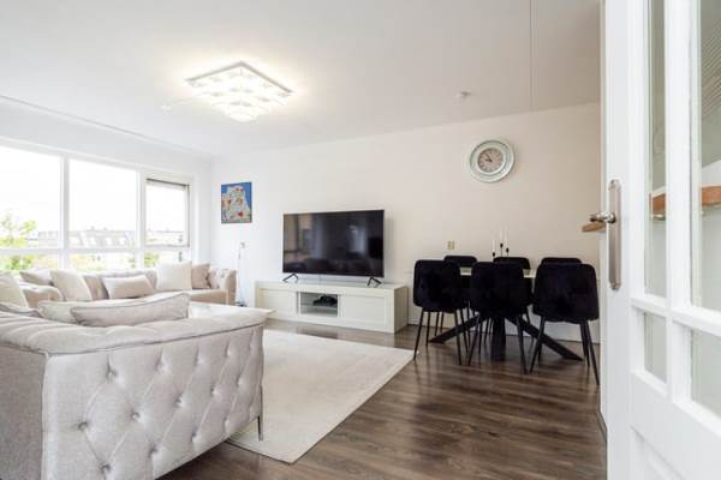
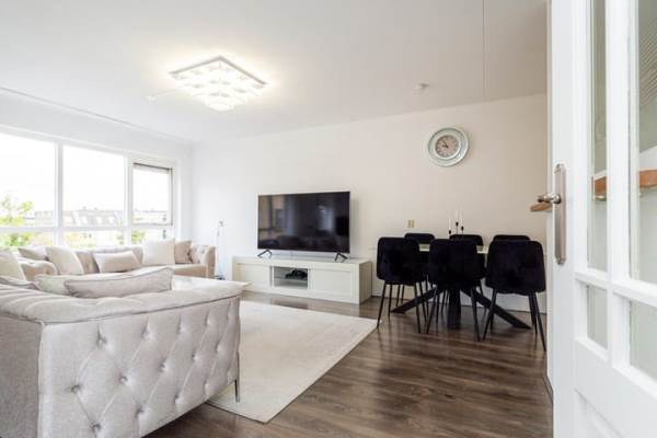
- wall art (236, 203)
